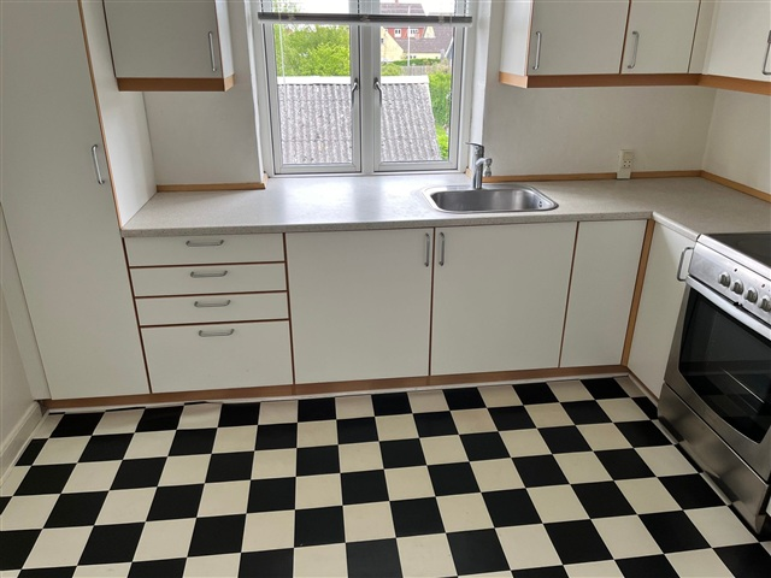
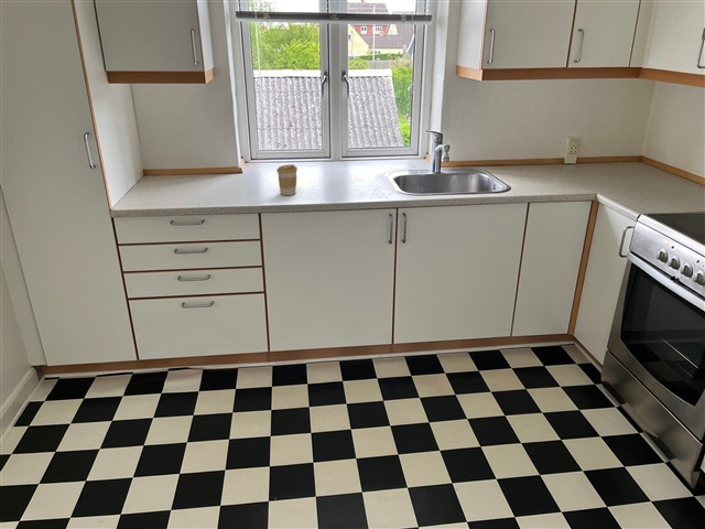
+ coffee cup (286, 179)
